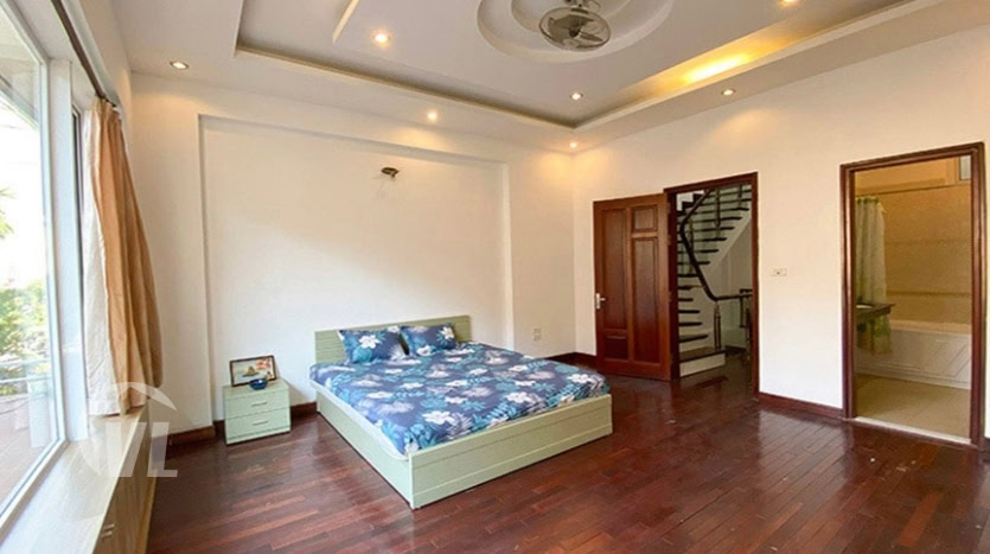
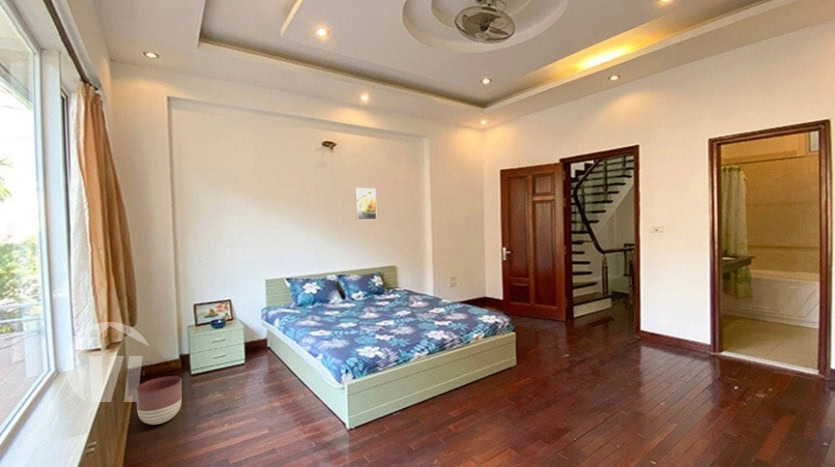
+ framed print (366, 204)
+ planter (159, 402)
